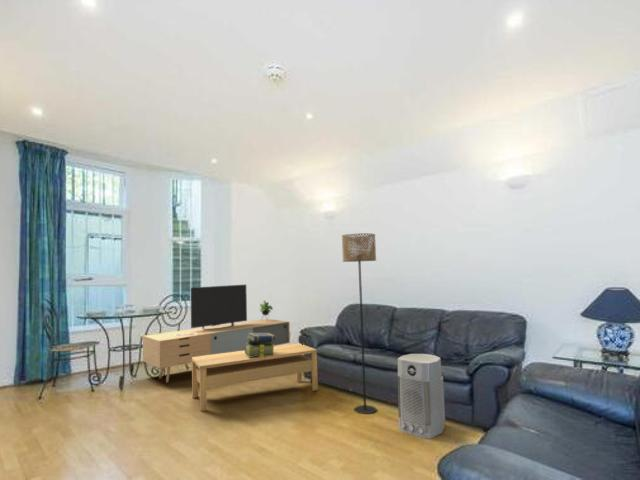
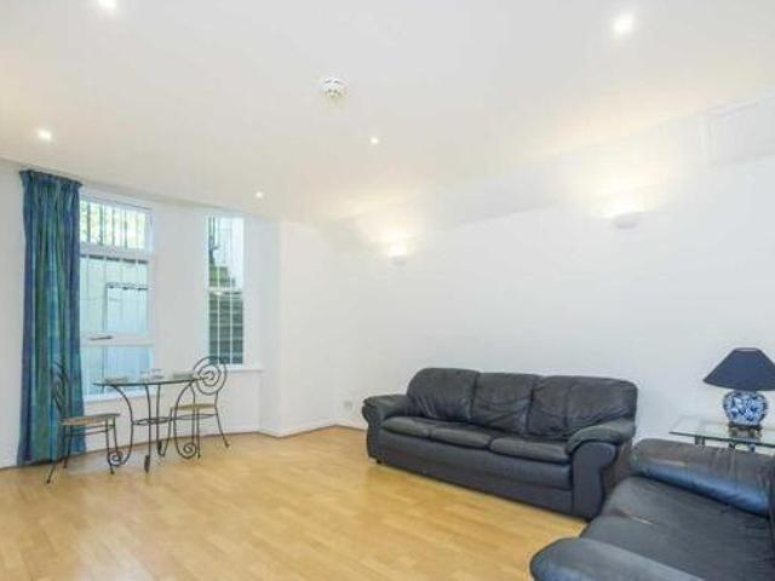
- air purifier (421, 392)
- floor lamp (361, 321)
- media console (221, 326)
- stack of books (260, 343)
- coffee table (256, 373)
